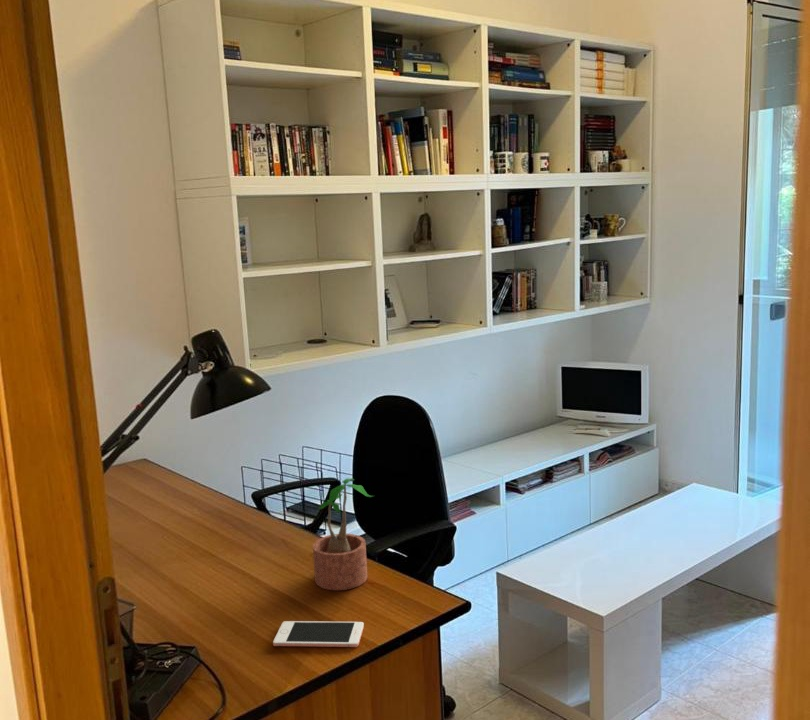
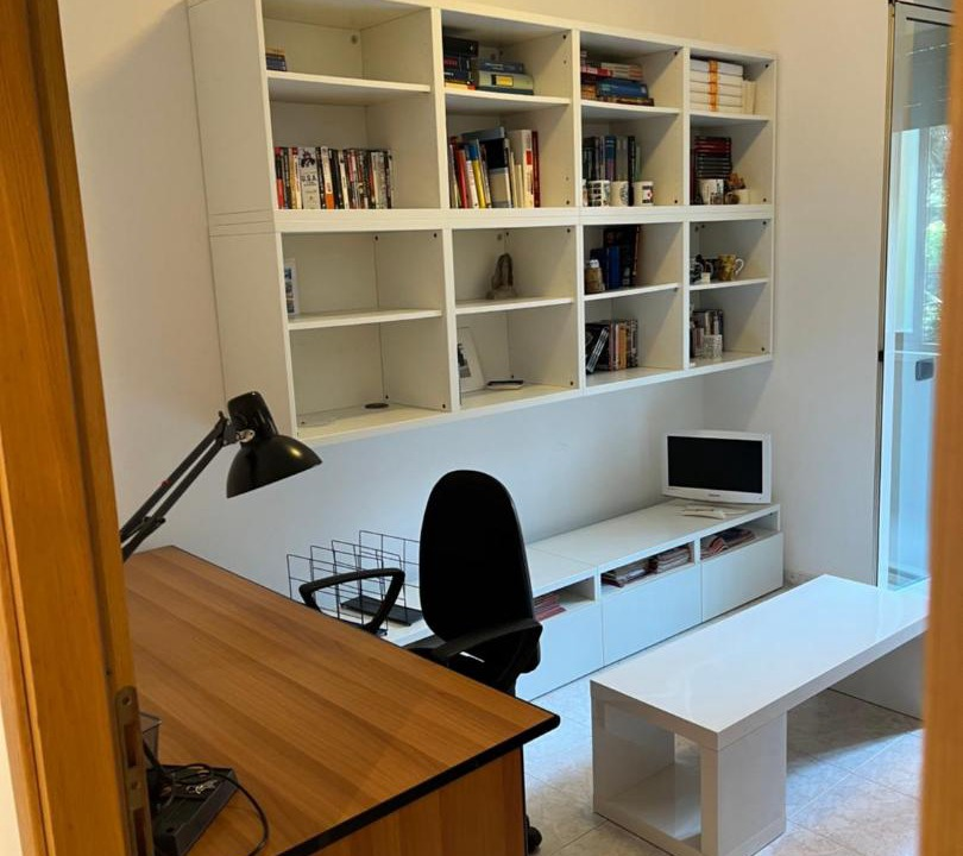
- cell phone (319, 633)
- potted plant (344, 530)
